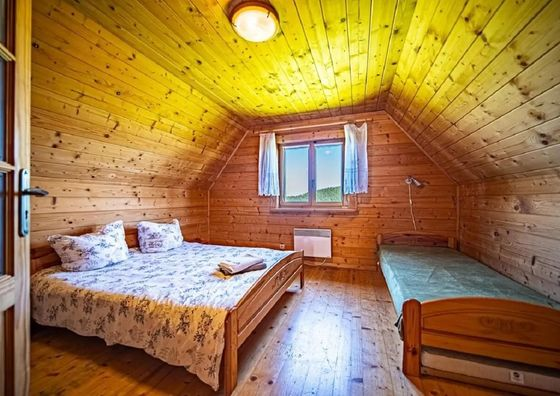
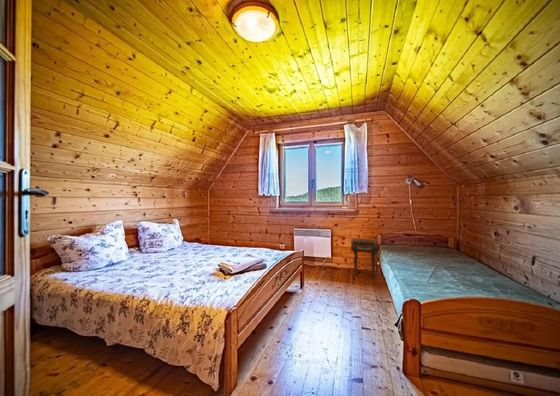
+ nightstand (367, 252)
